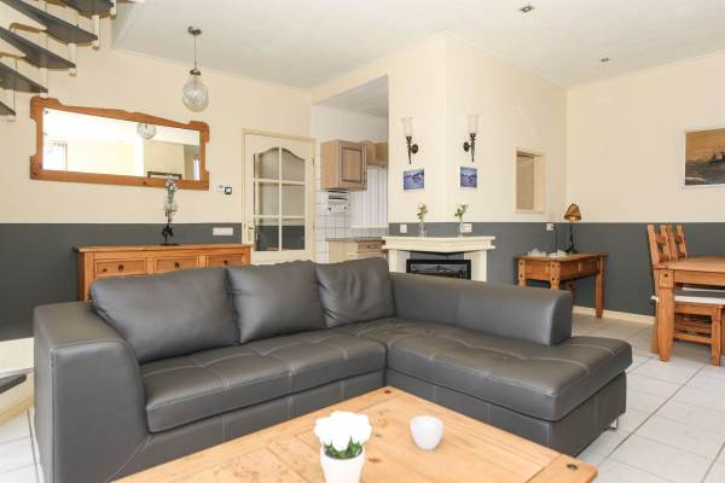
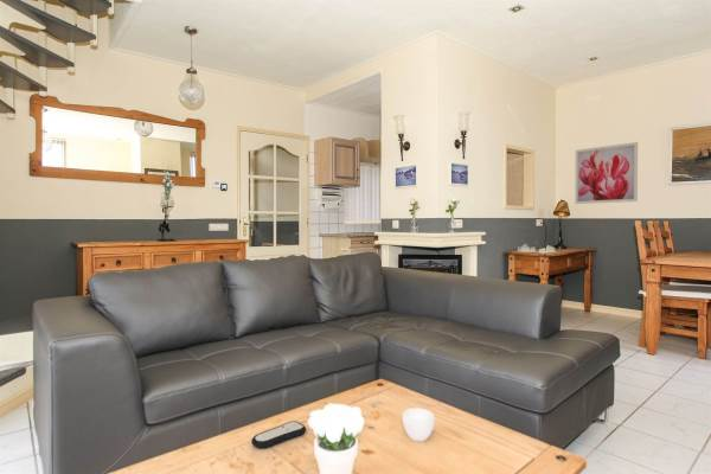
+ remote control (278, 434)
+ wall art (604, 174)
